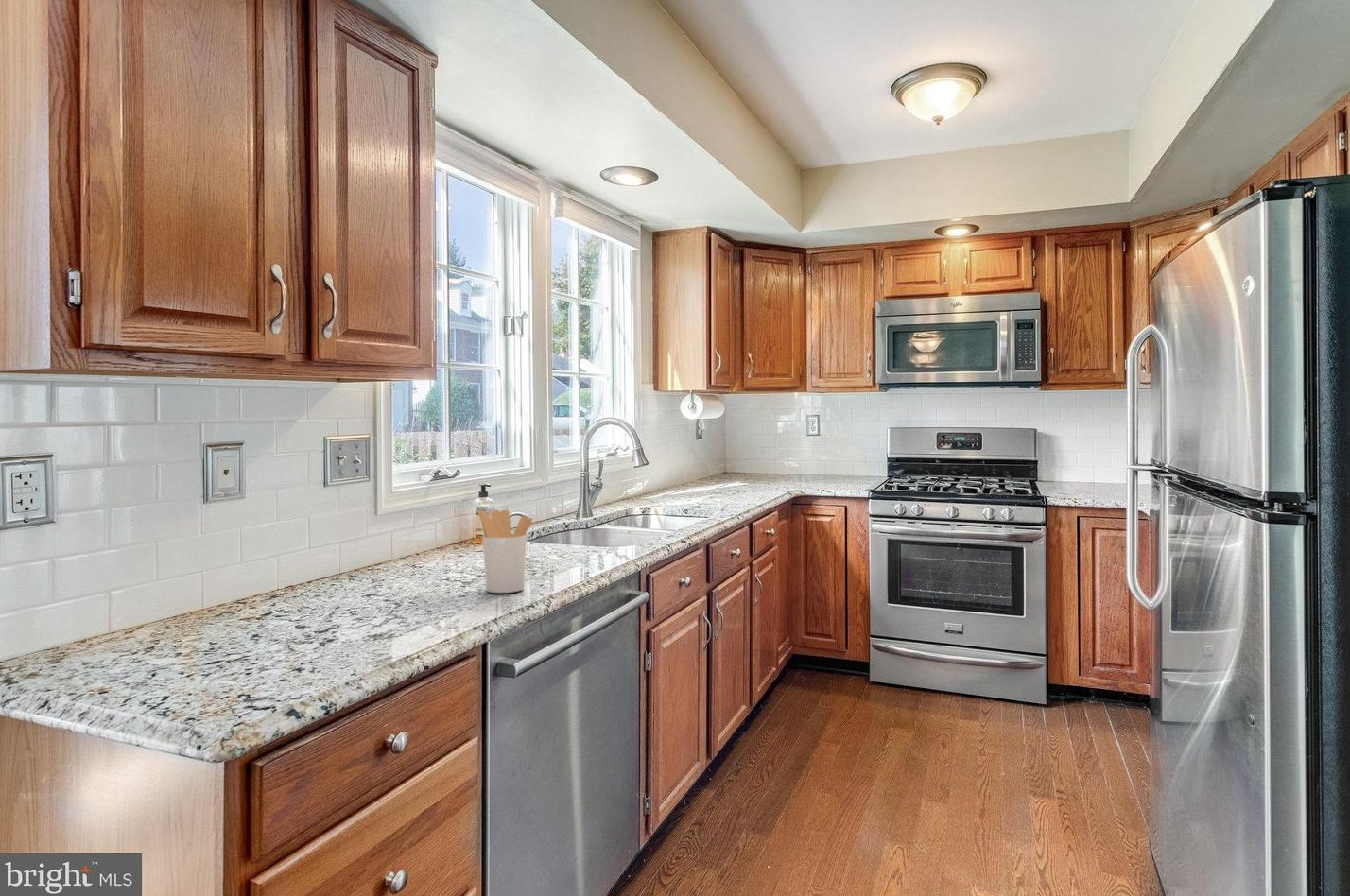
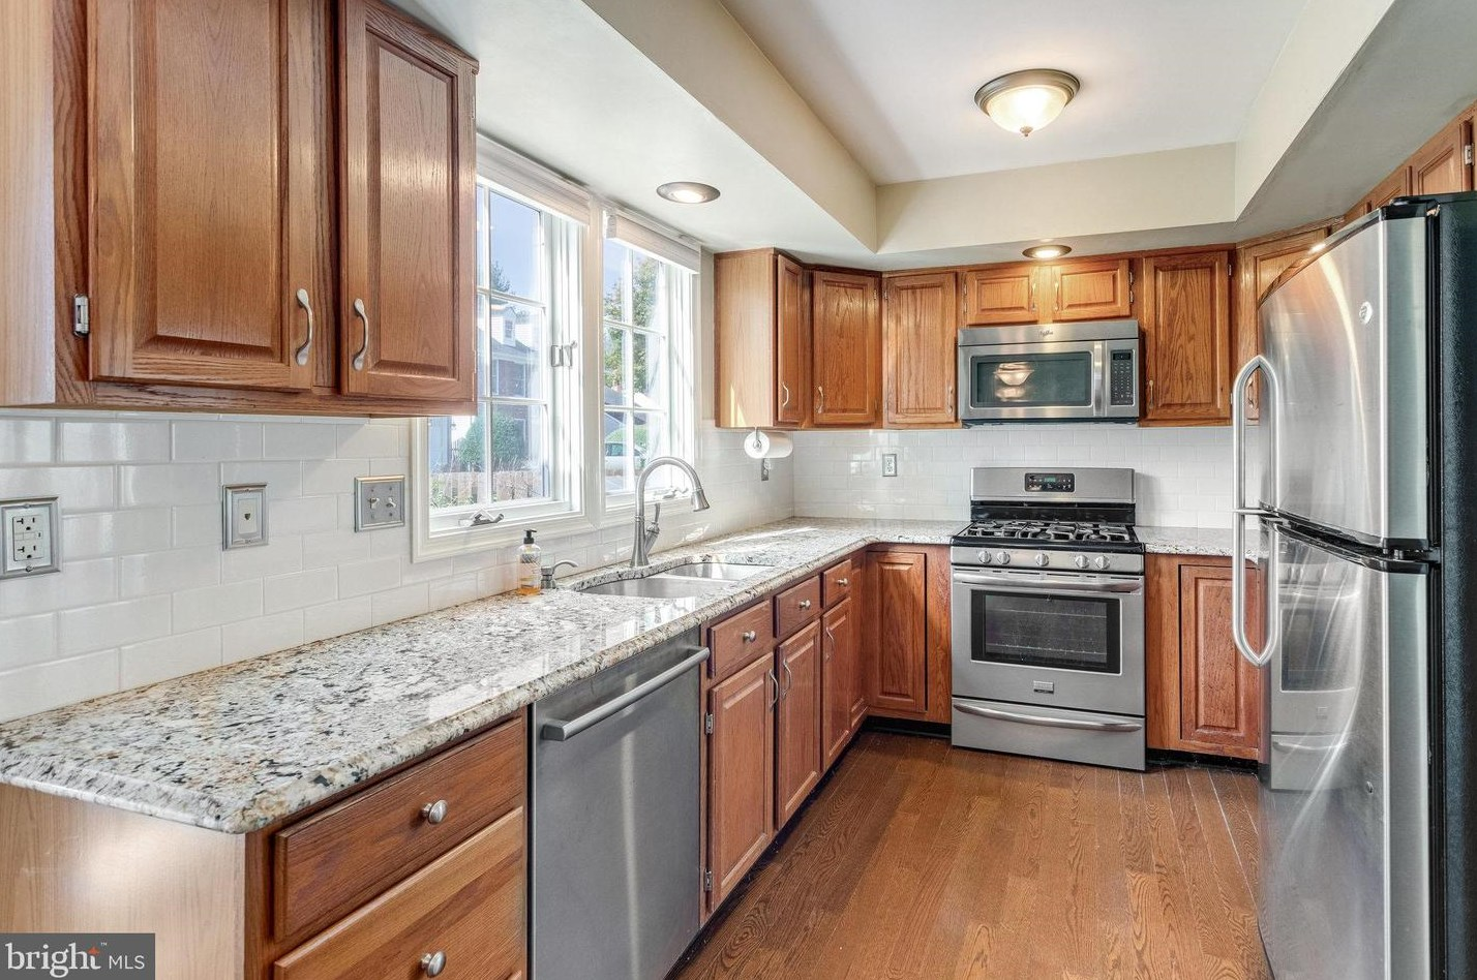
- utensil holder (501, 547)
